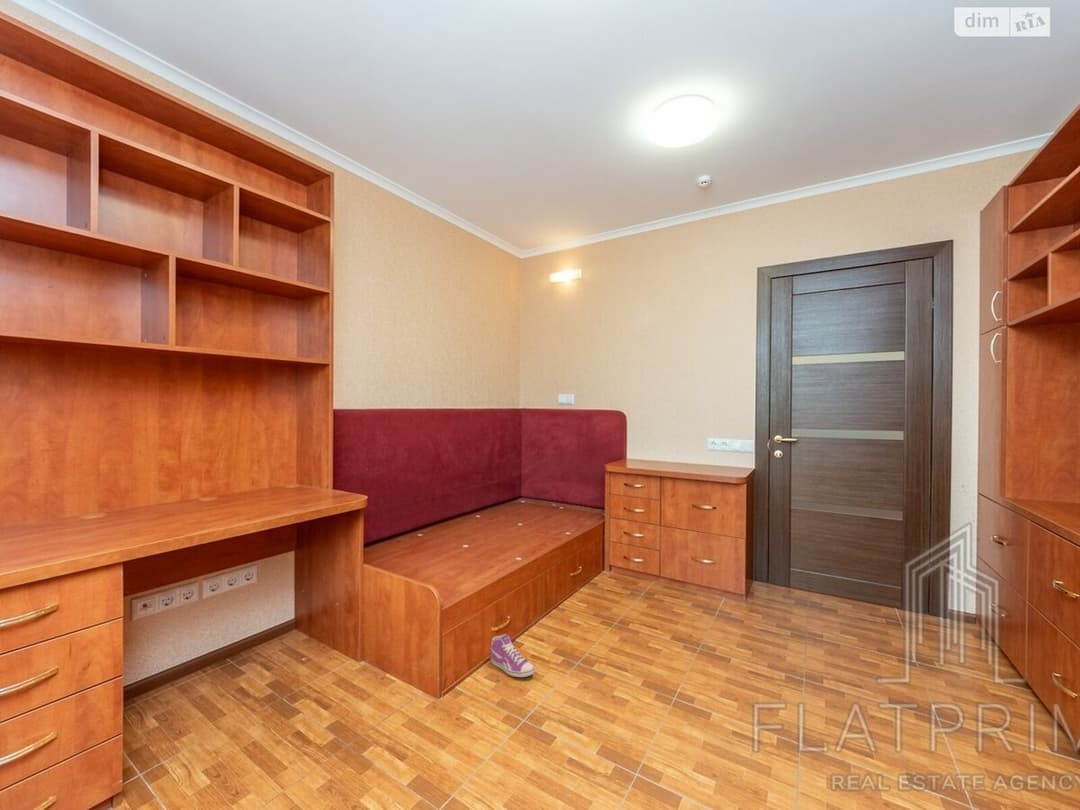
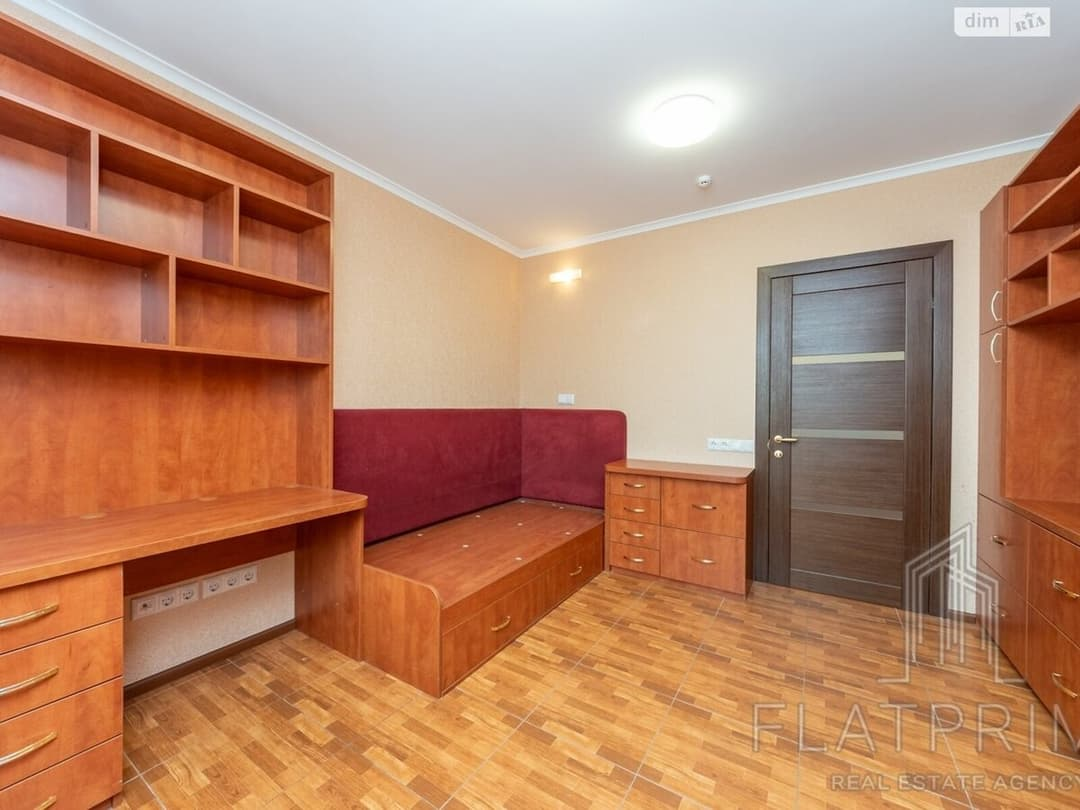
- sneaker (510, 653)
